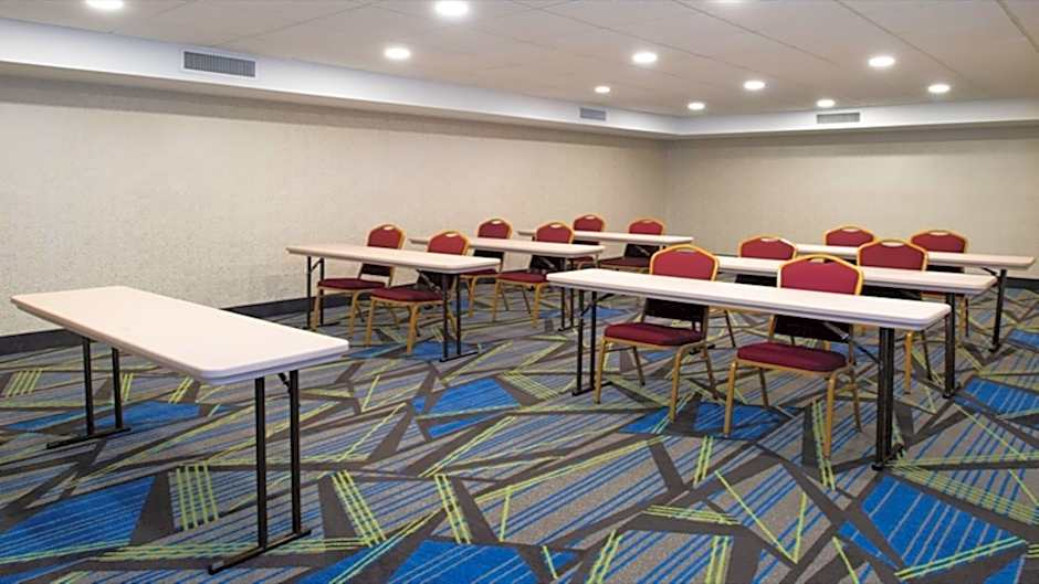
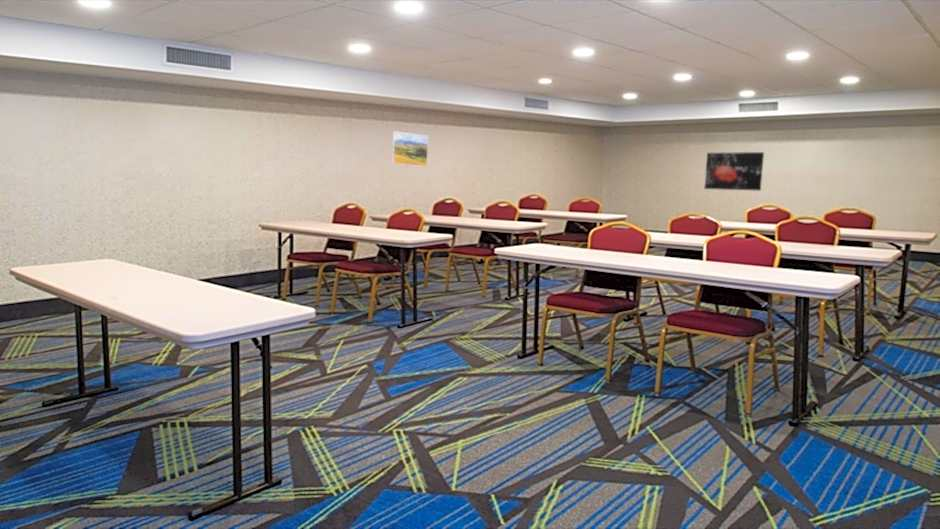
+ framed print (410, 149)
+ wall art (733, 171)
